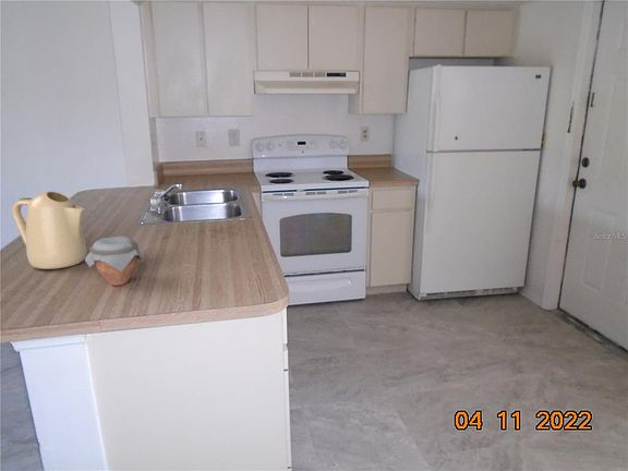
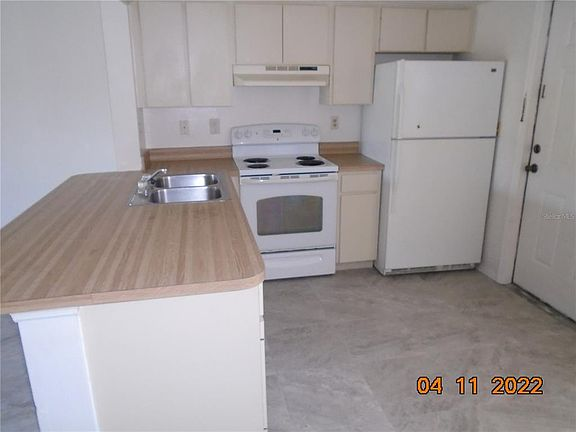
- kettle (50, 228)
- jar (117, 261)
